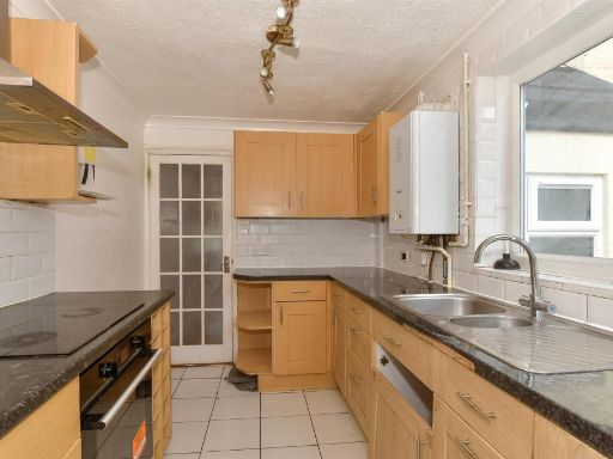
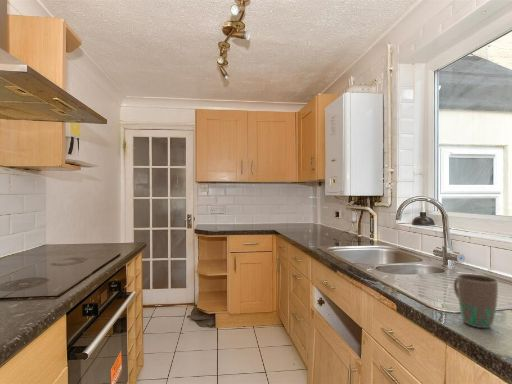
+ mug (471, 298)
